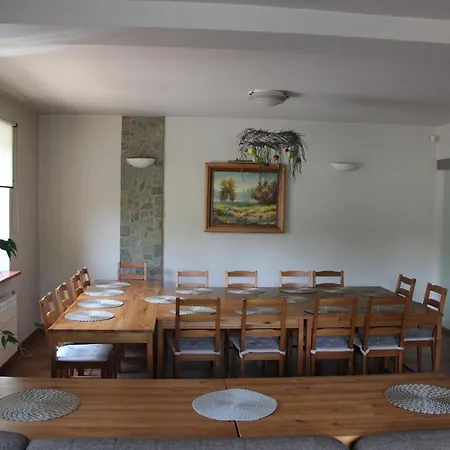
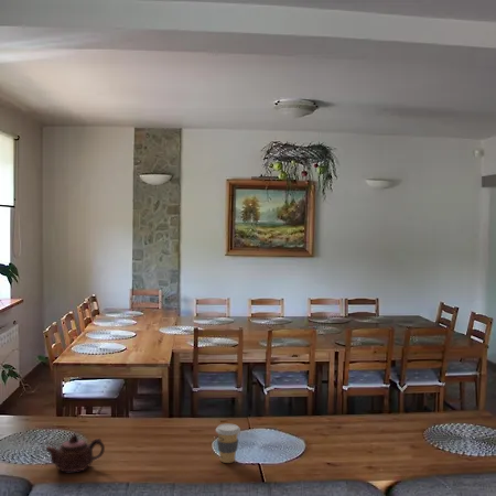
+ coffee cup (227, 443)
+ teapot (75, 450)
